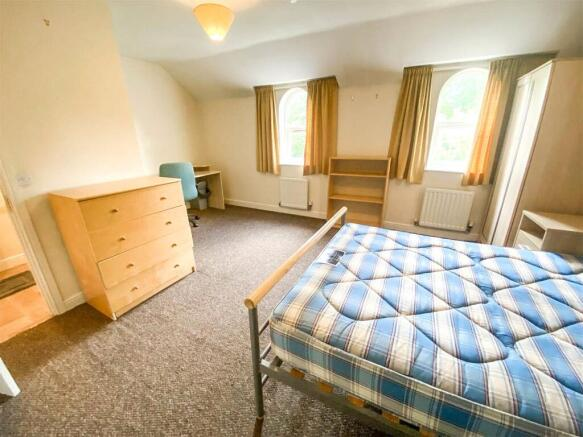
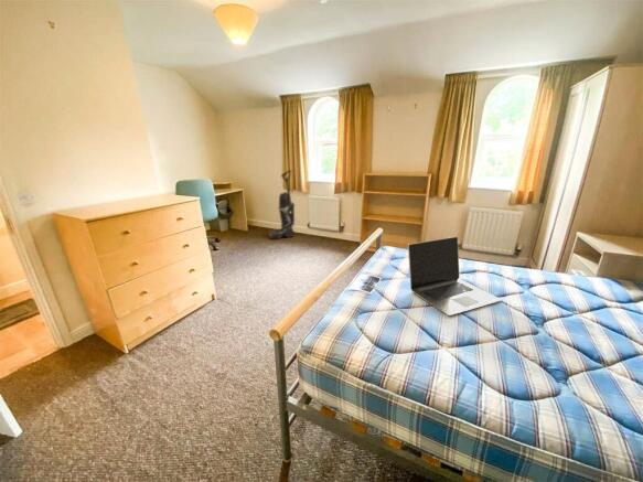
+ vacuum cleaner (279, 204)
+ laptop (453, 271)
